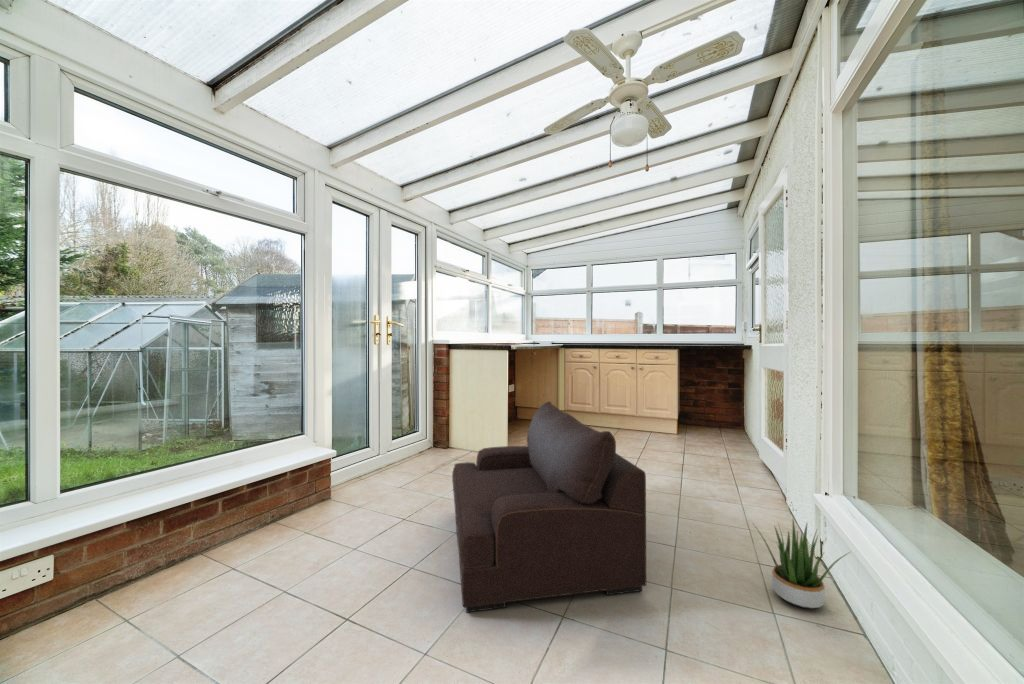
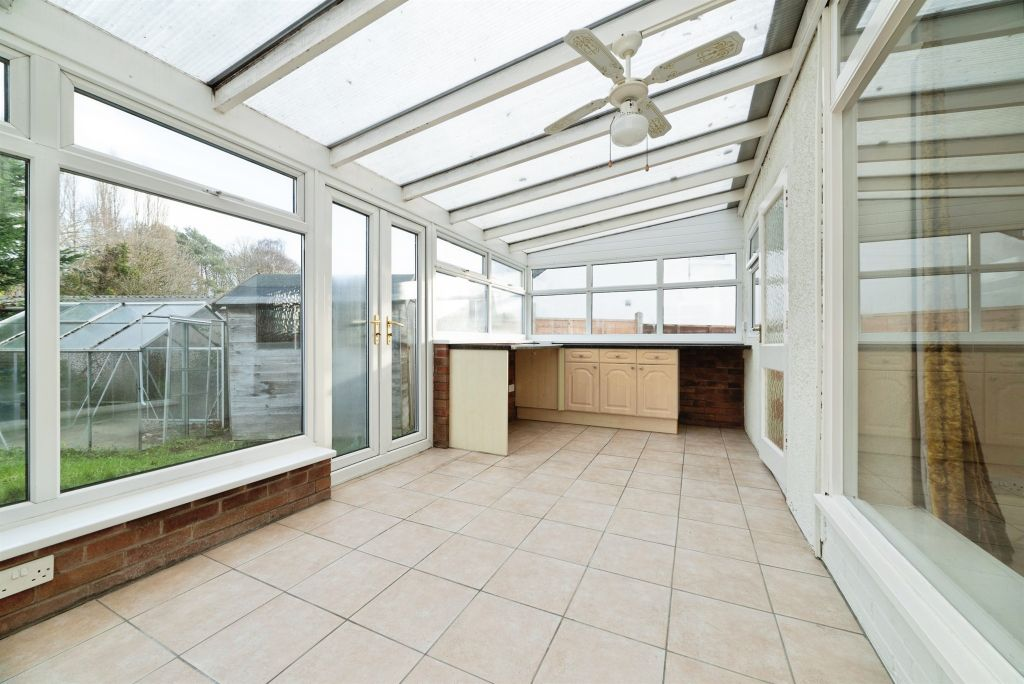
- potted plant (797, 562)
- armchair (530, 478)
